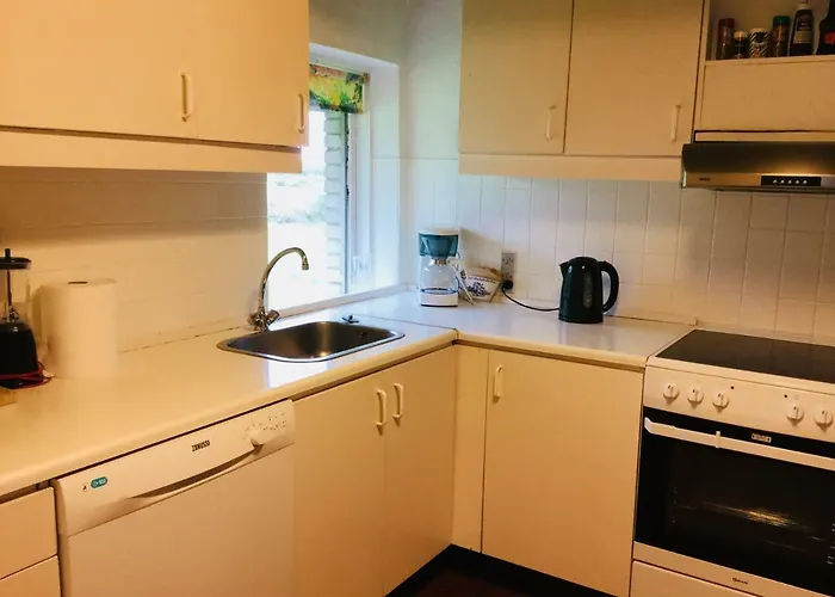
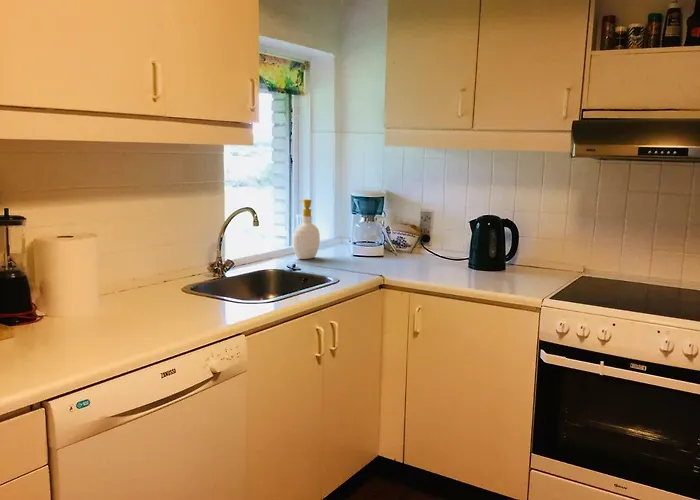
+ soap bottle (305, 228)
